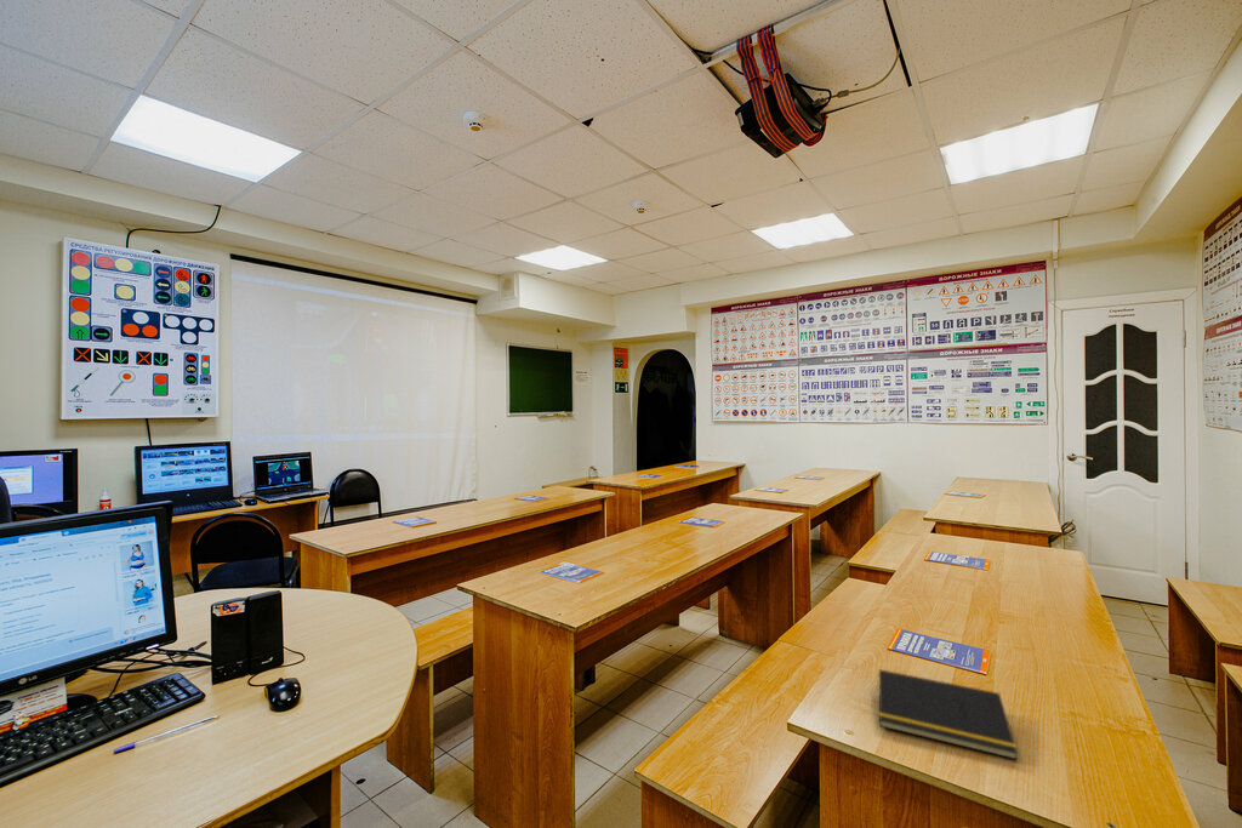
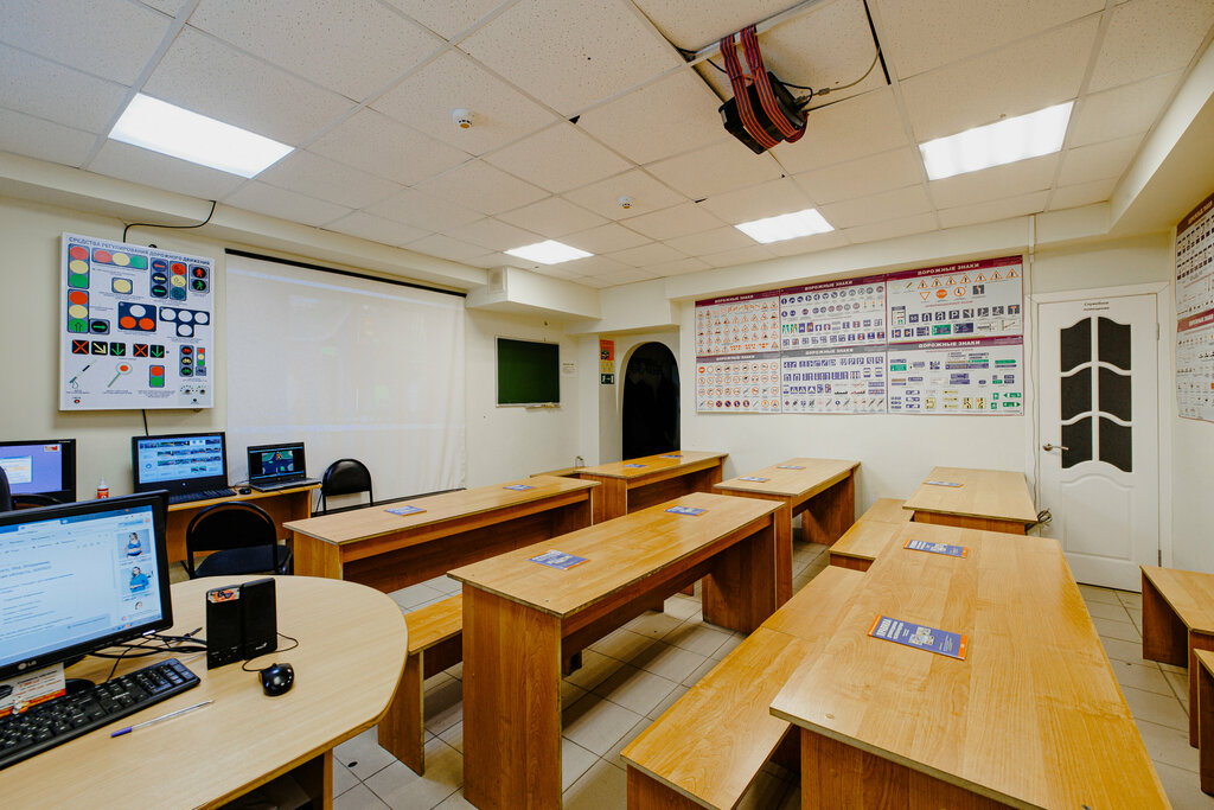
- notepad (940, 709)
